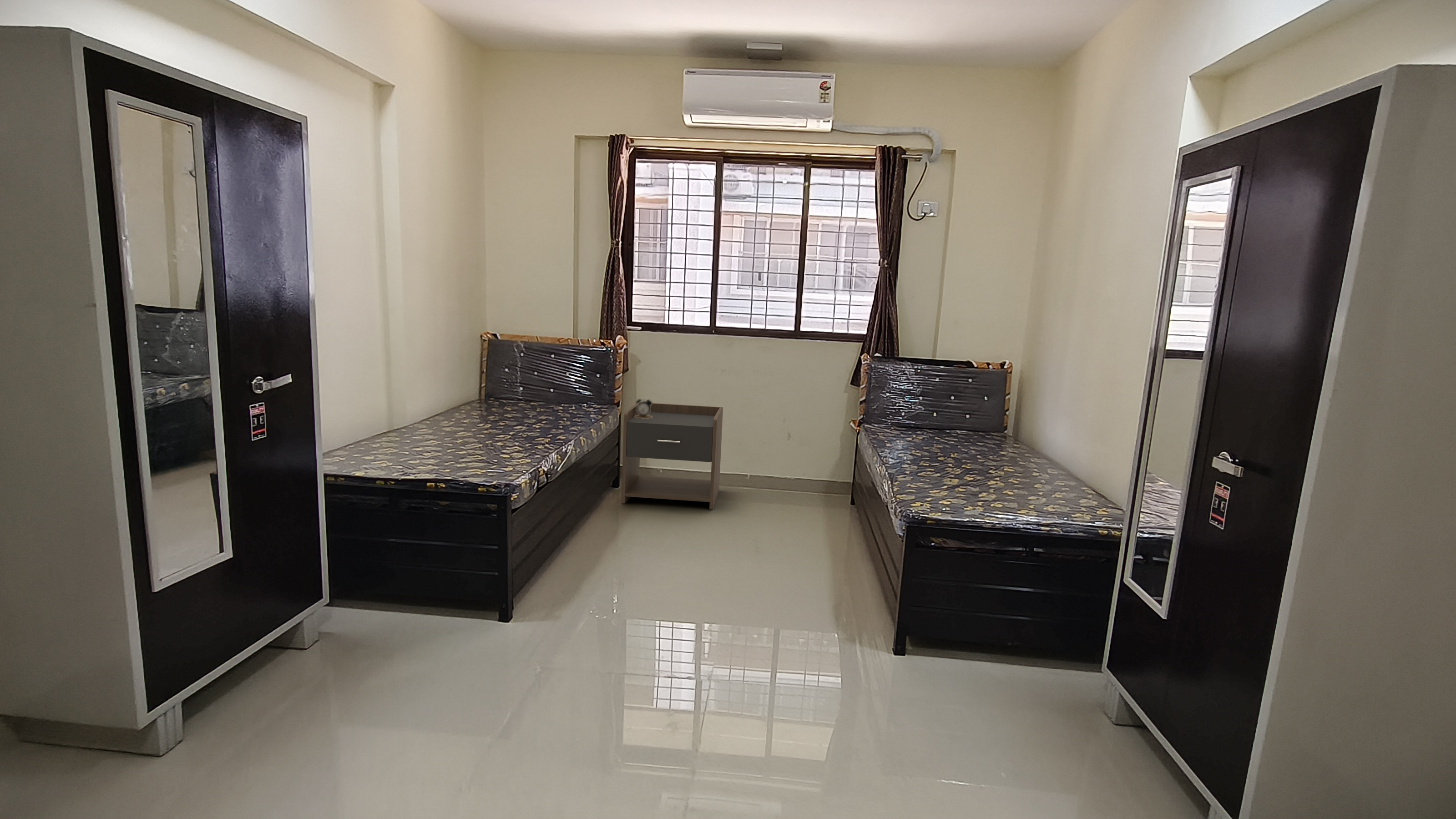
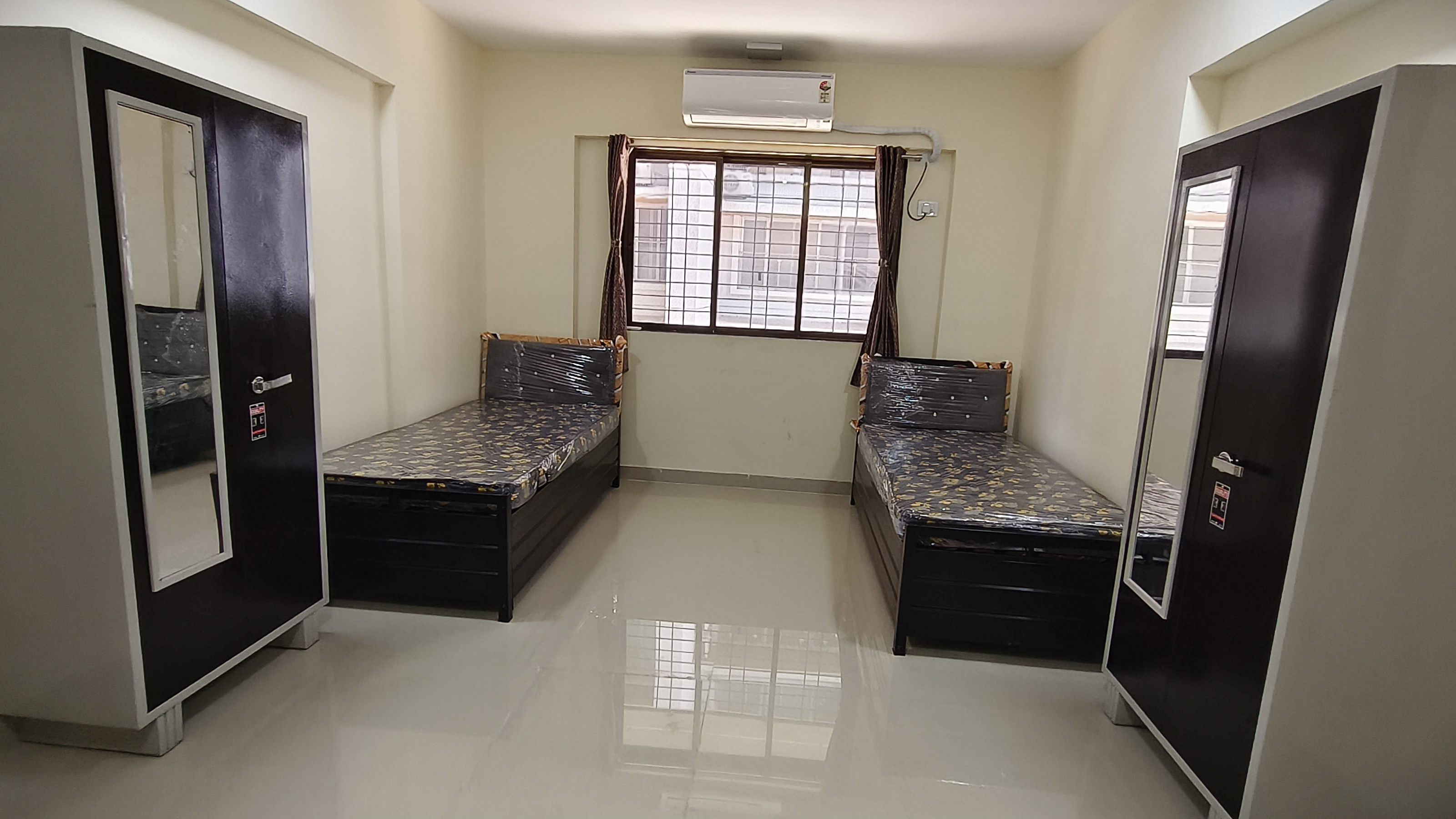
- nightstand (673, 454)
- alarm clock (643, 407)
